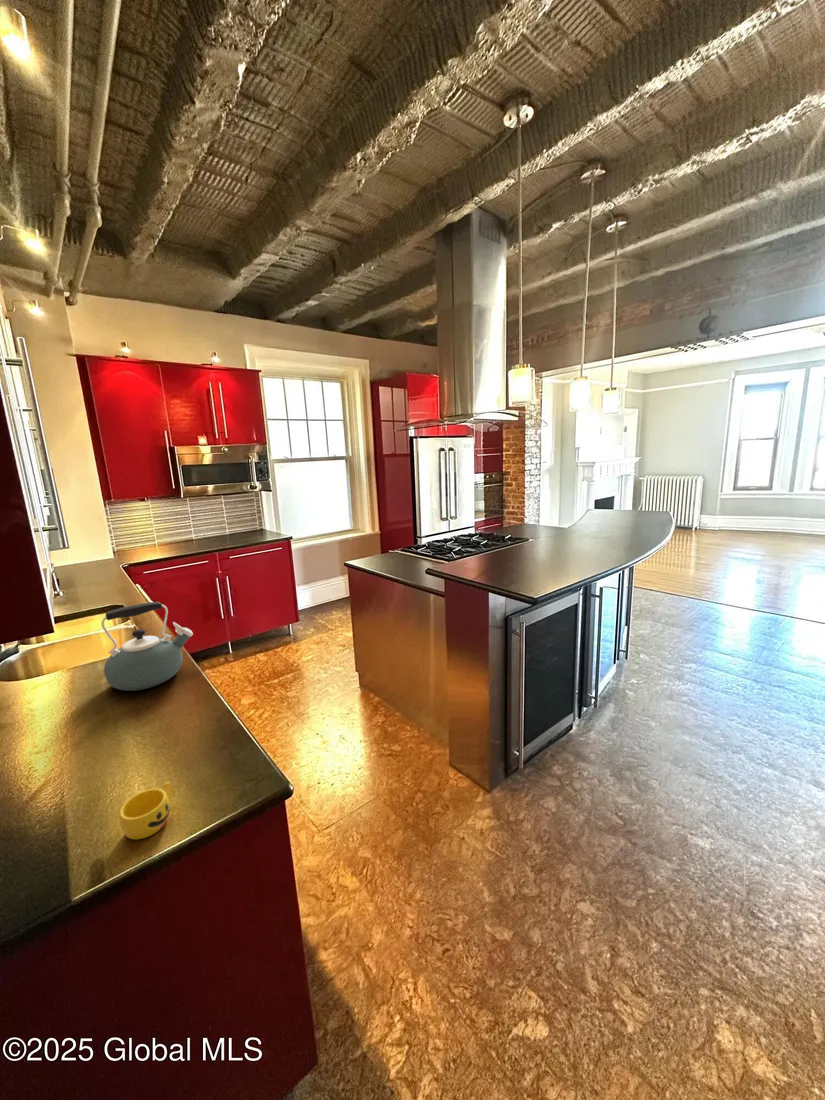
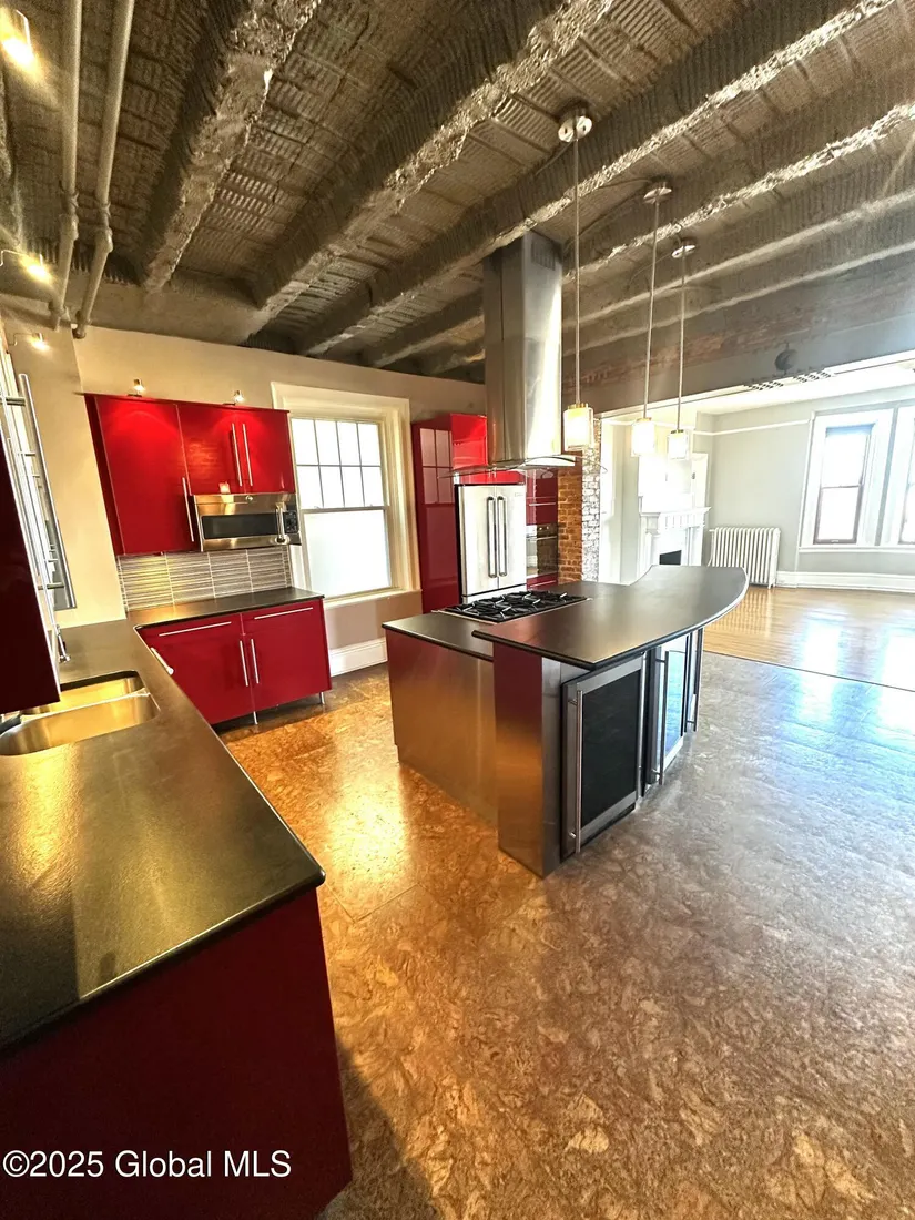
- kettle (148, 640)
- cup (150, 809)
